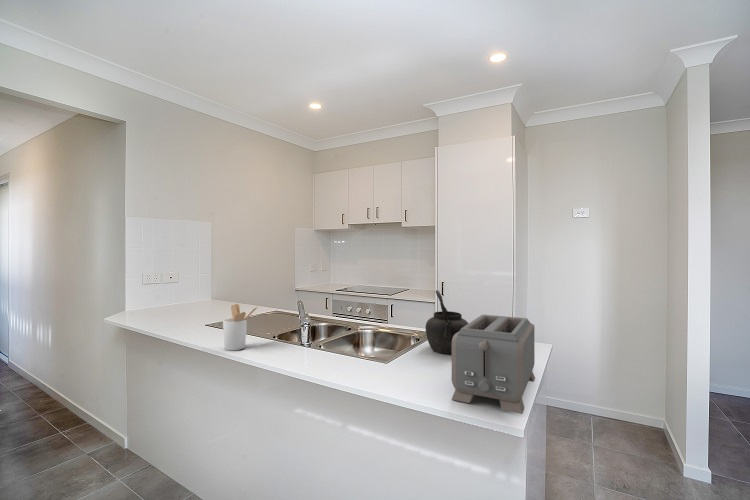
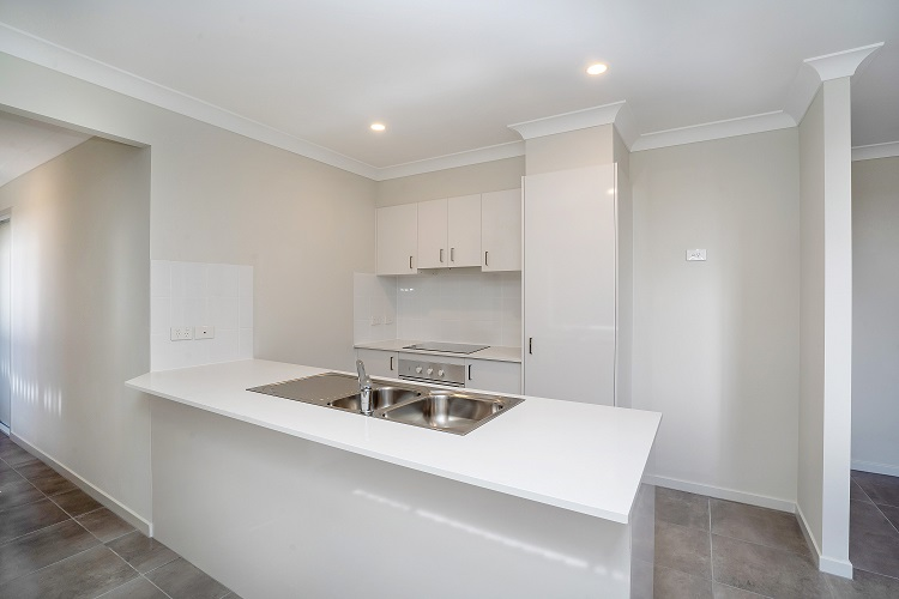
- kettle (445, 321)
- utensil holder (241, 326)
- toaster (495, 356)
